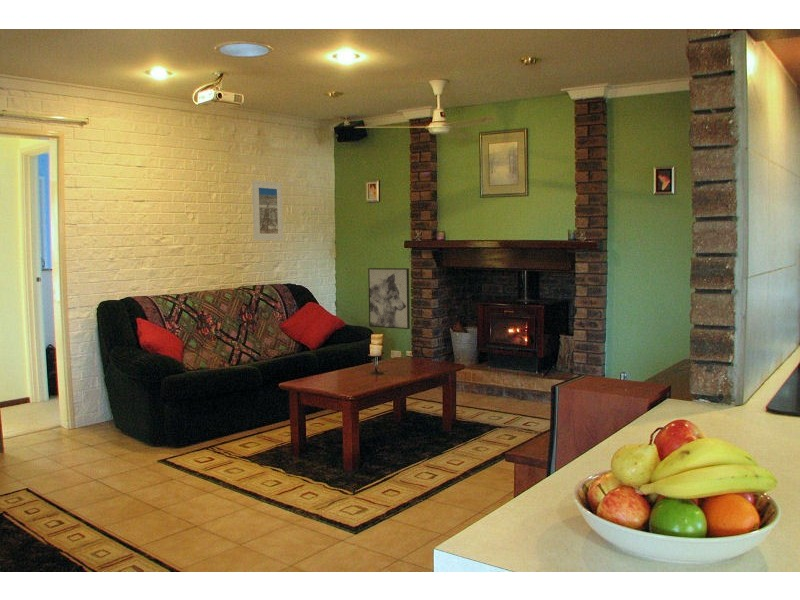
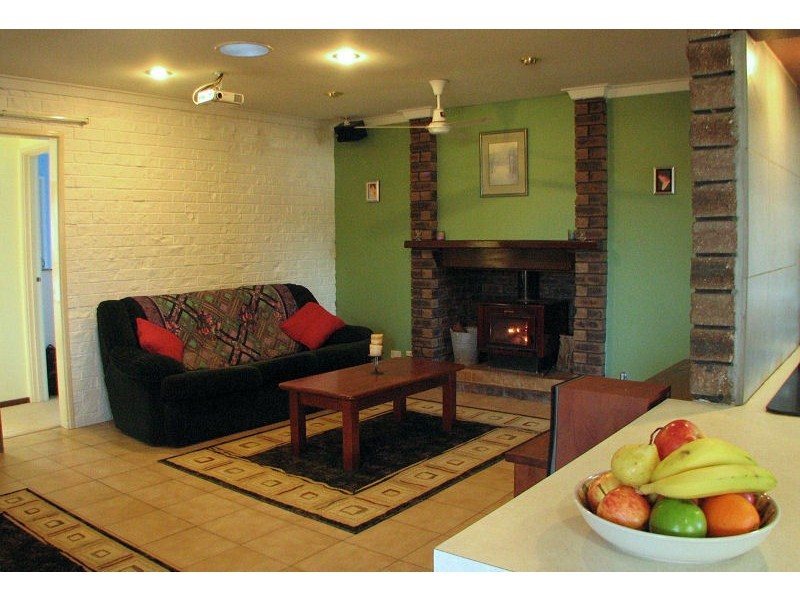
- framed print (268, 211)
- wall art (388, 298)
